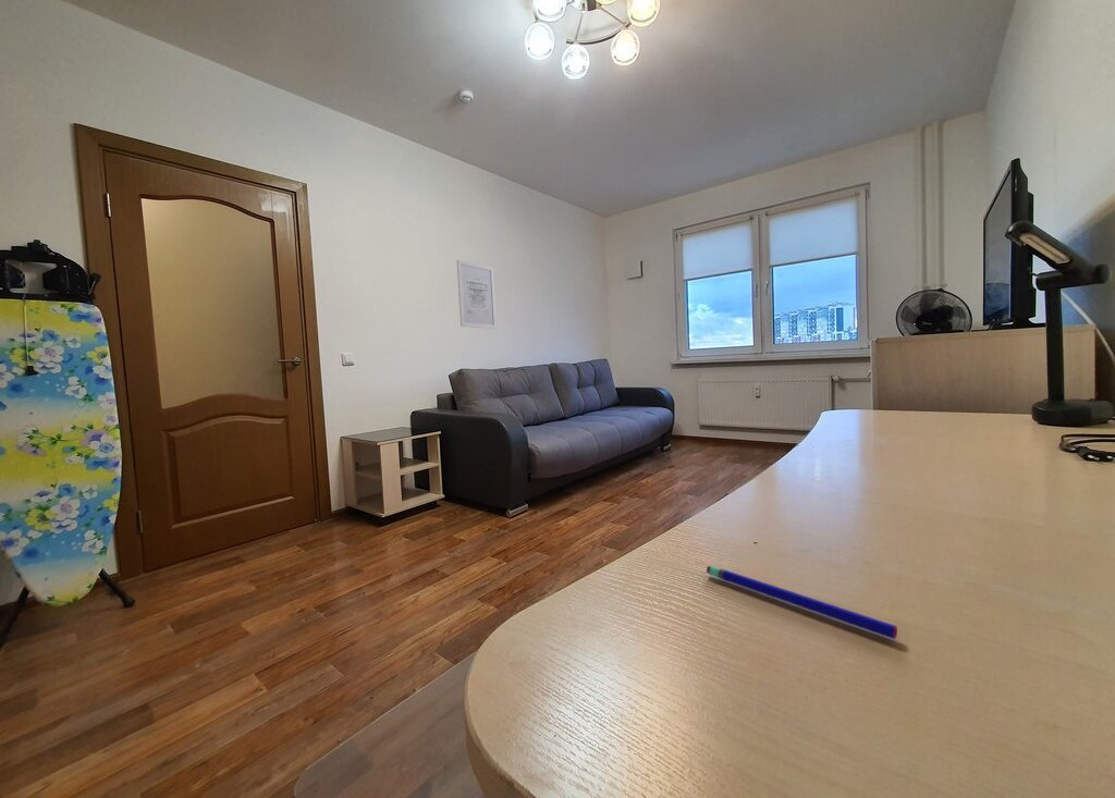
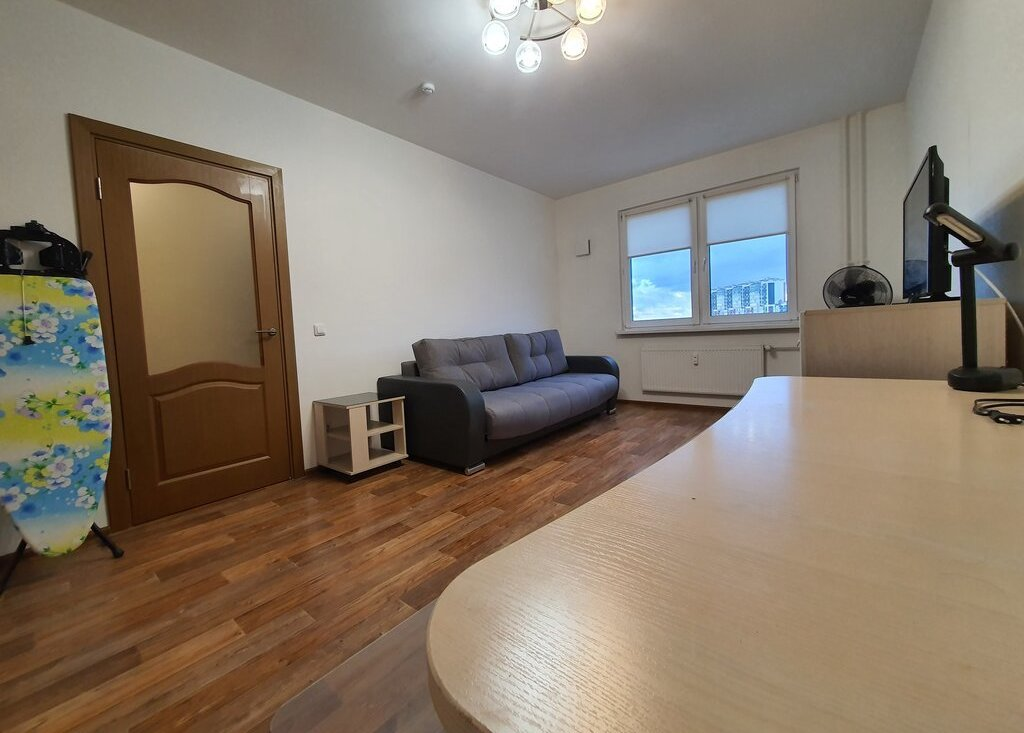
- pen (787, 596)
- wall art (477, 295)
